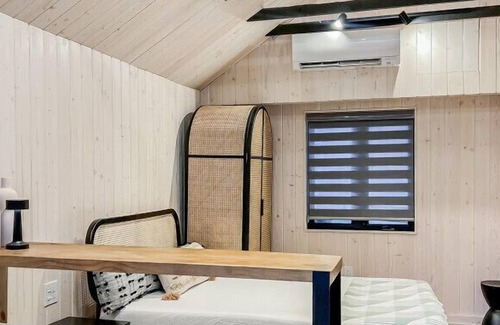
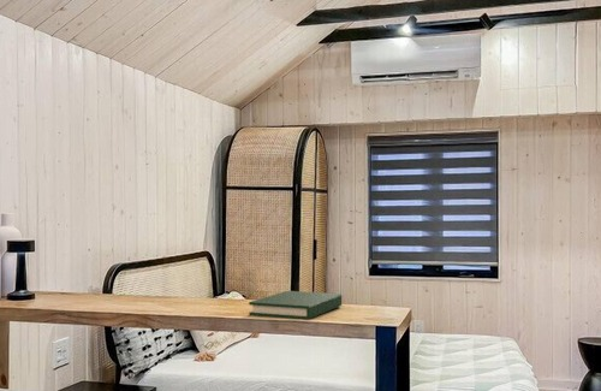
+ hardback book (297, 303)
